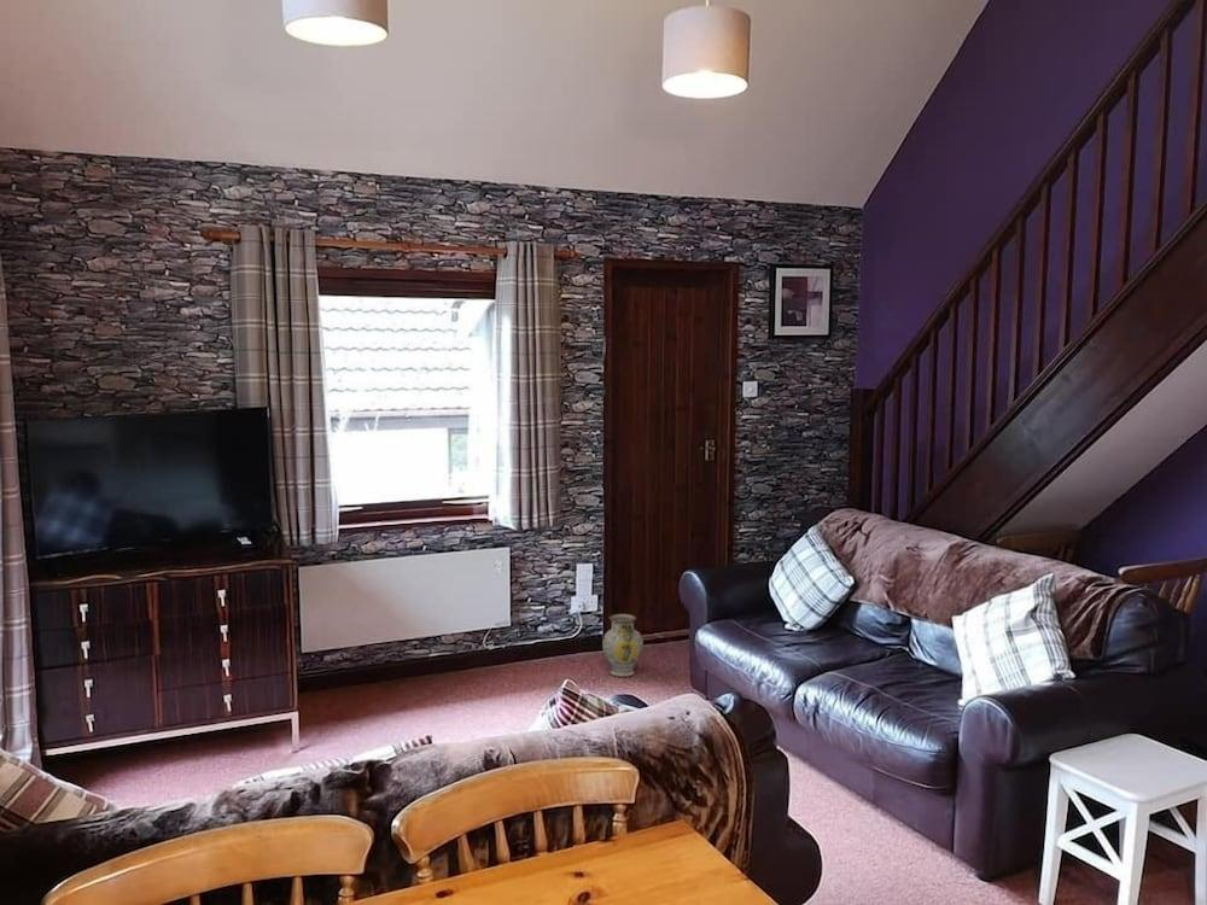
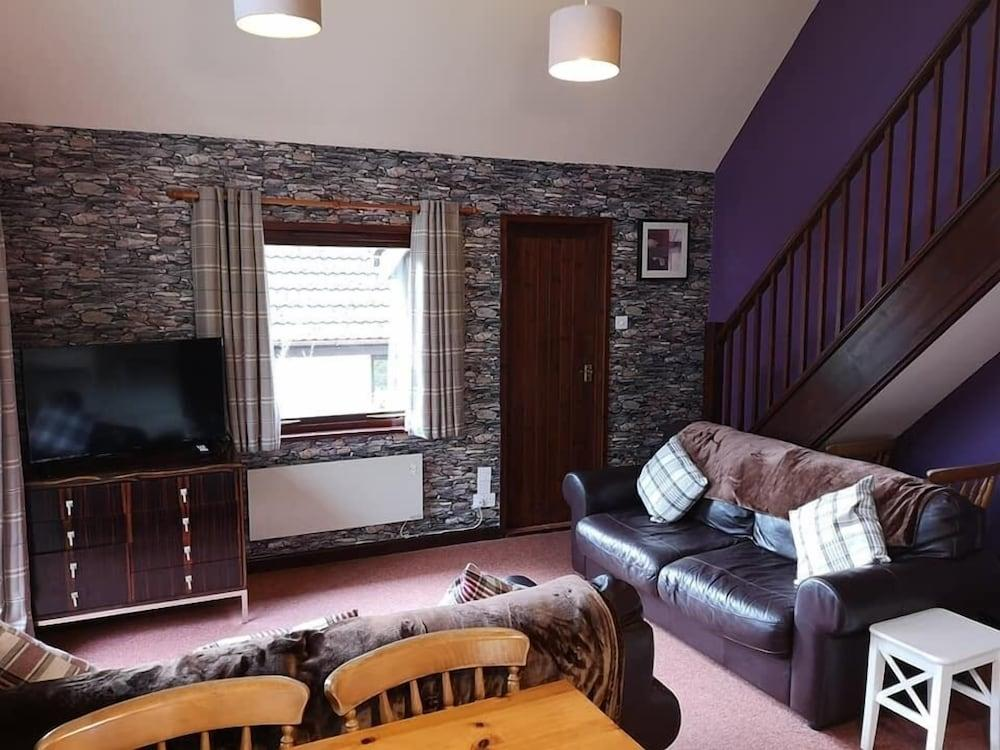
- ceramic jug (623, 646)
